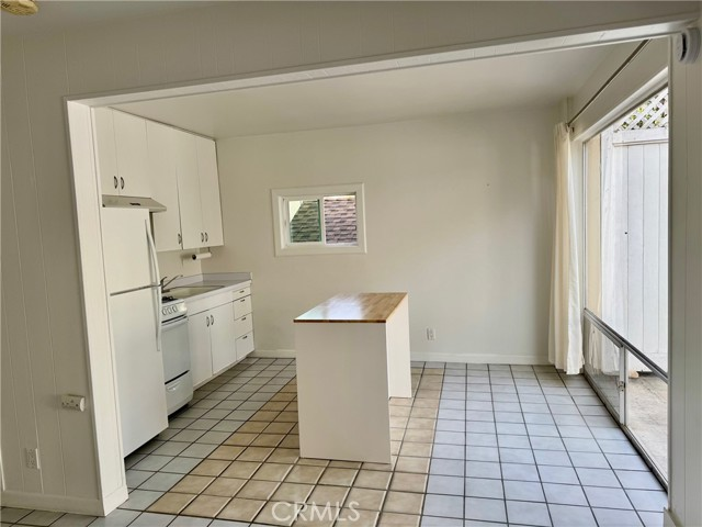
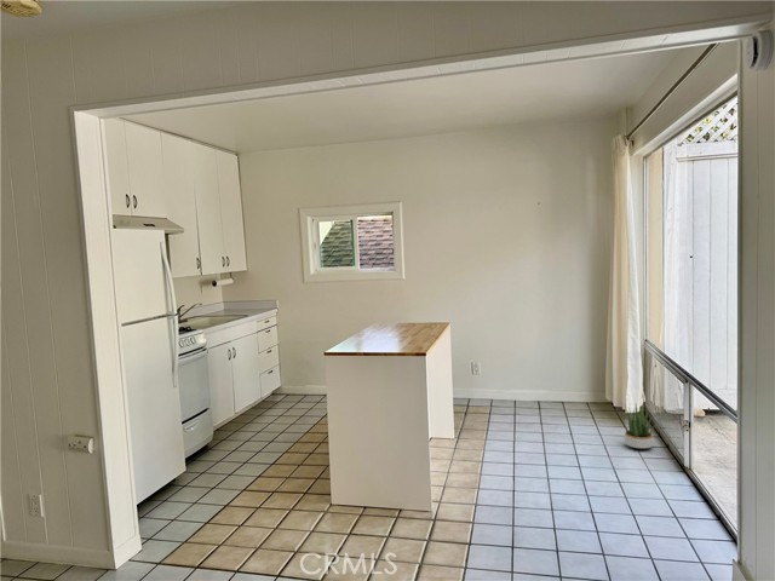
+ potted plant (638, 425)
